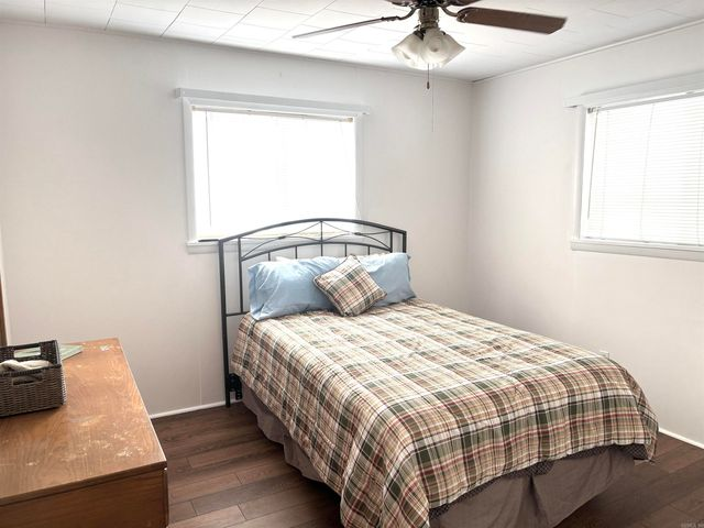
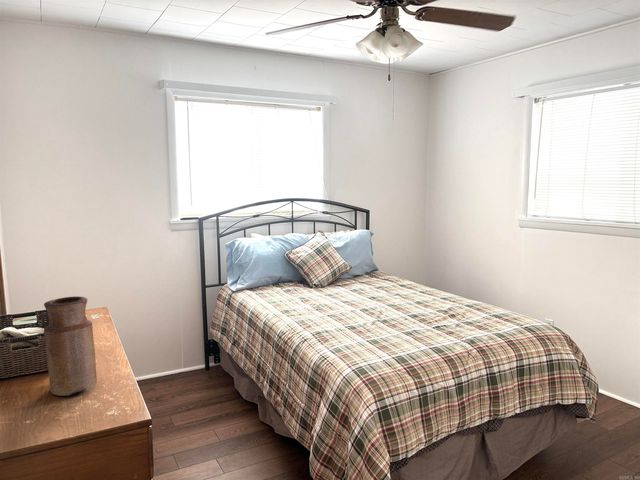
+ vase (70, 344)
